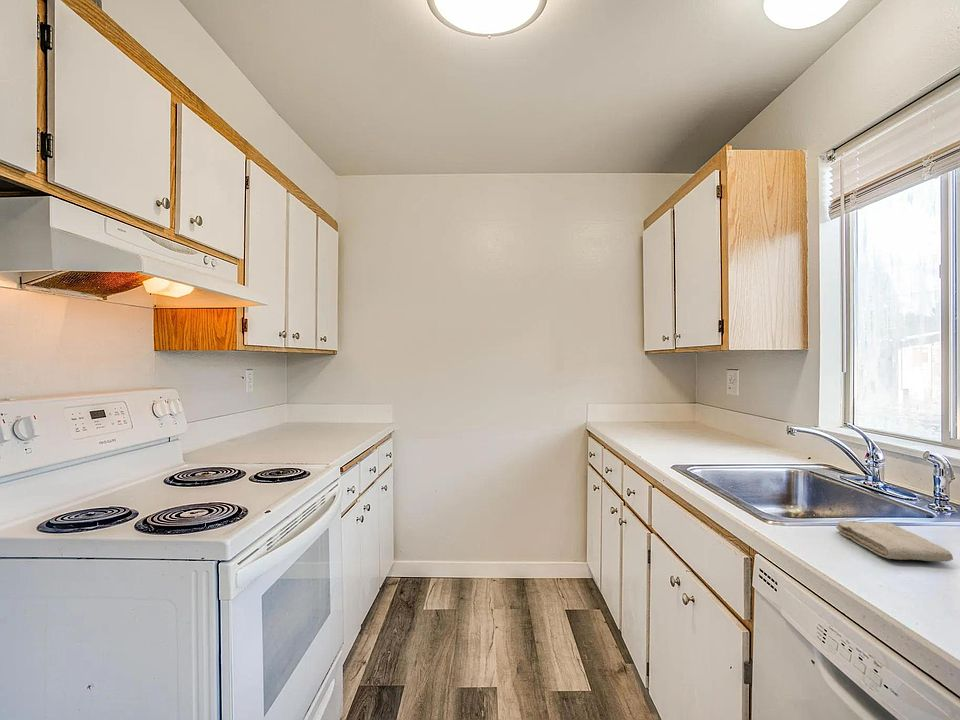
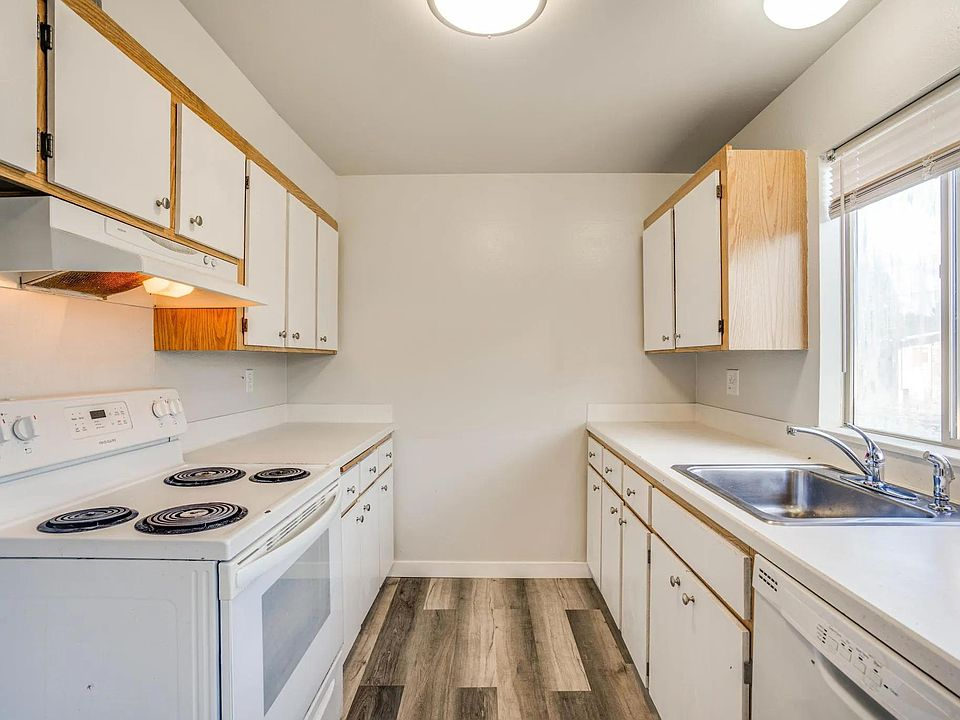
- washcloth (888, 538)
